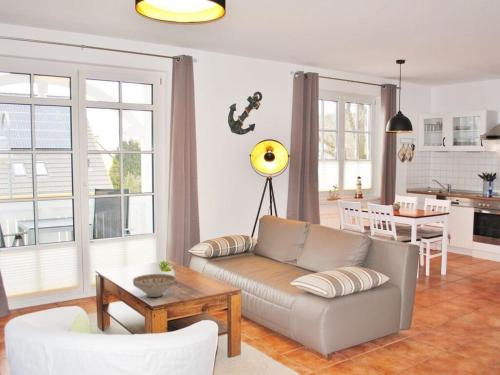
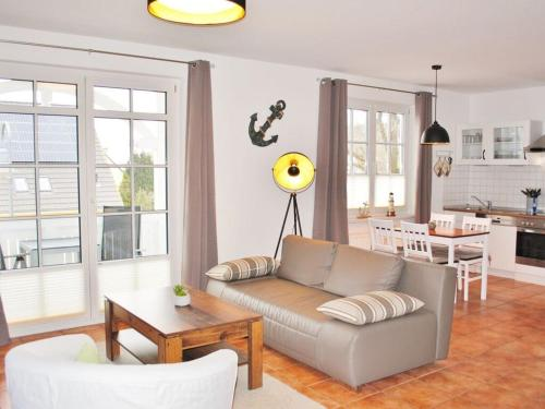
- decorative bowl (154, 286)
